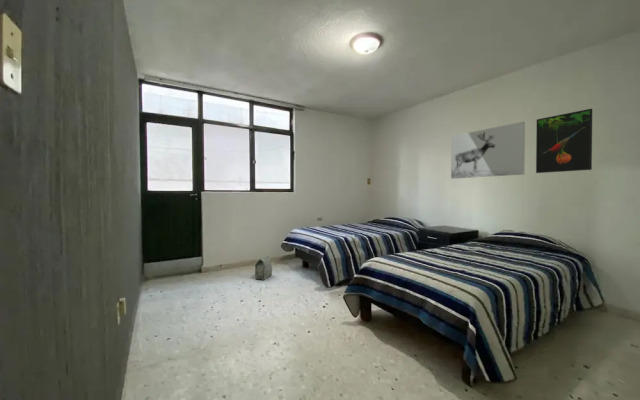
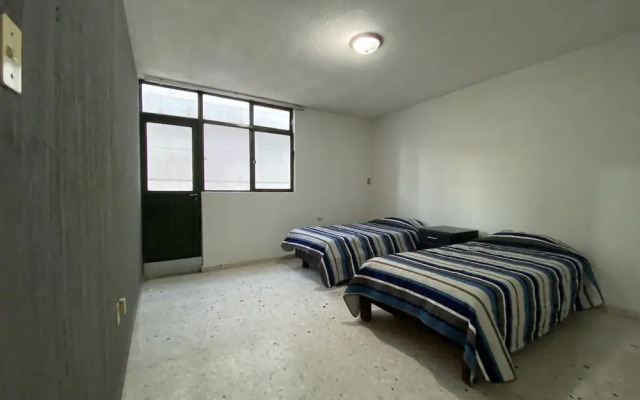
- wall art (484, 153)
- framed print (562, 143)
- bag (263, 267)
